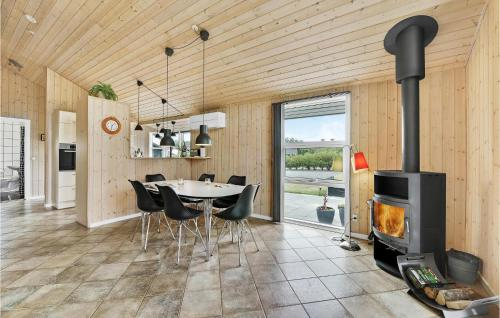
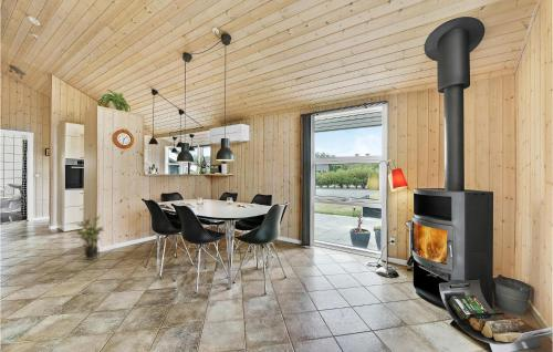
+ potted plant (88, 237)
